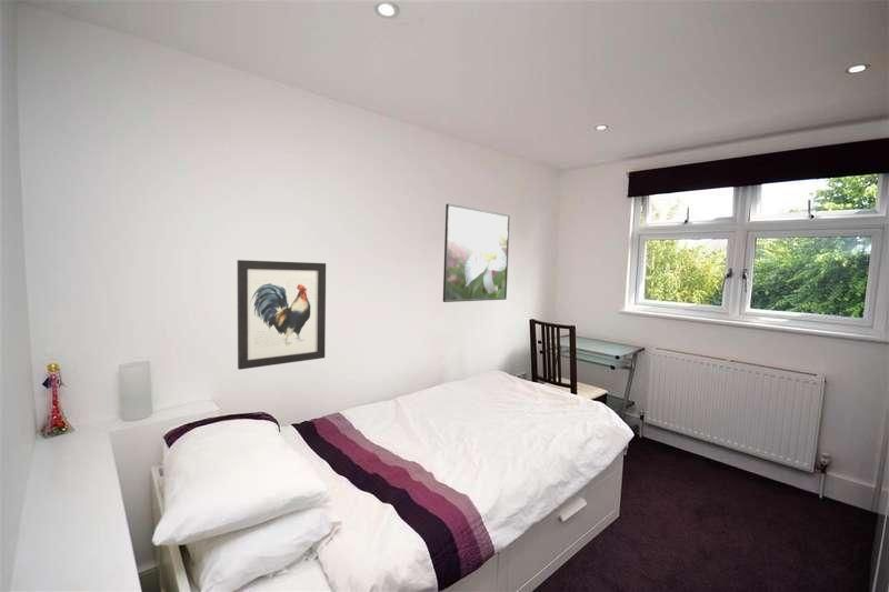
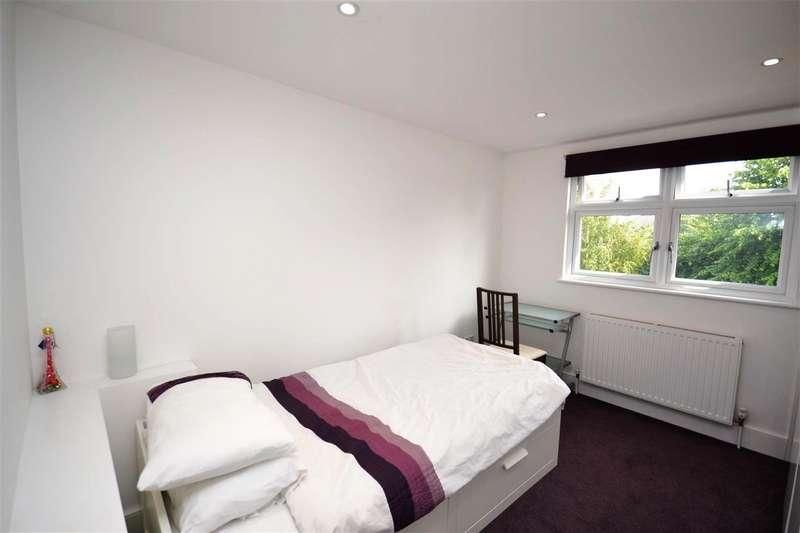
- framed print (478, 255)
- wall art (284, 312)
